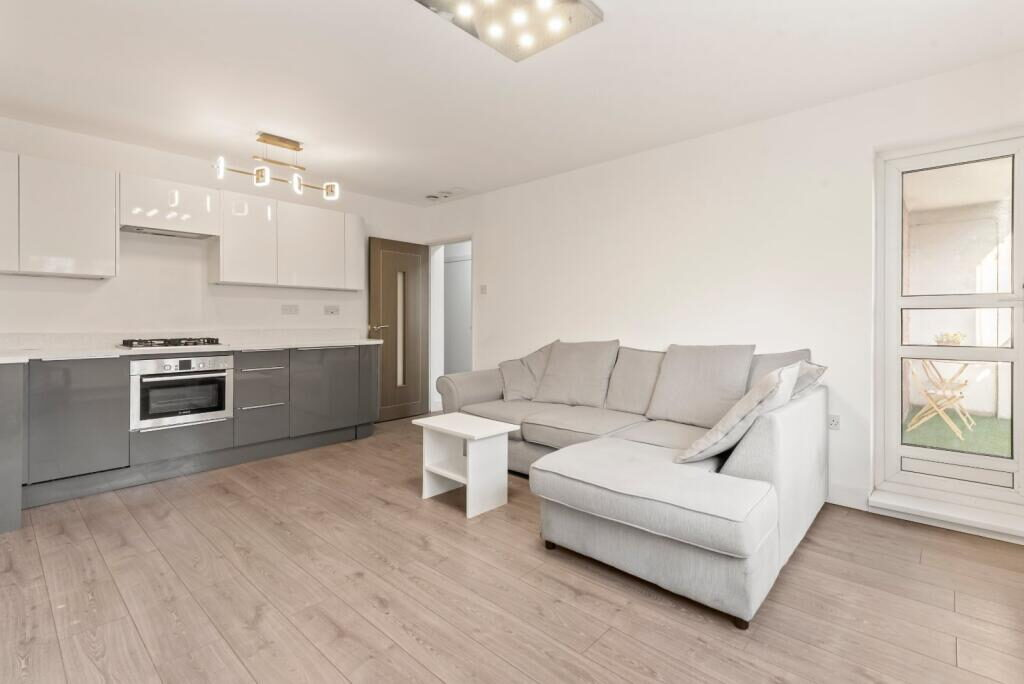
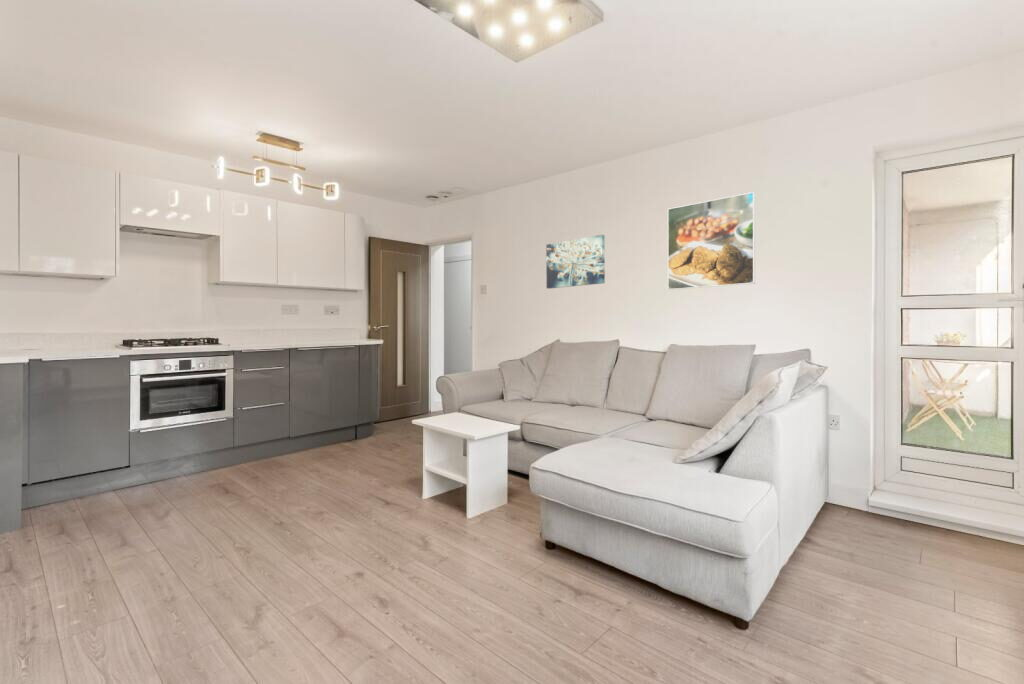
+ wall art (574, 263)
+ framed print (709, 244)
